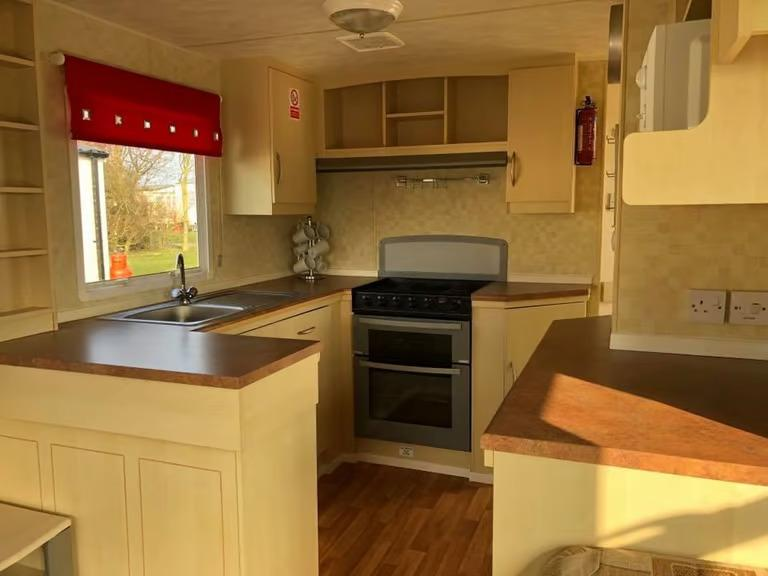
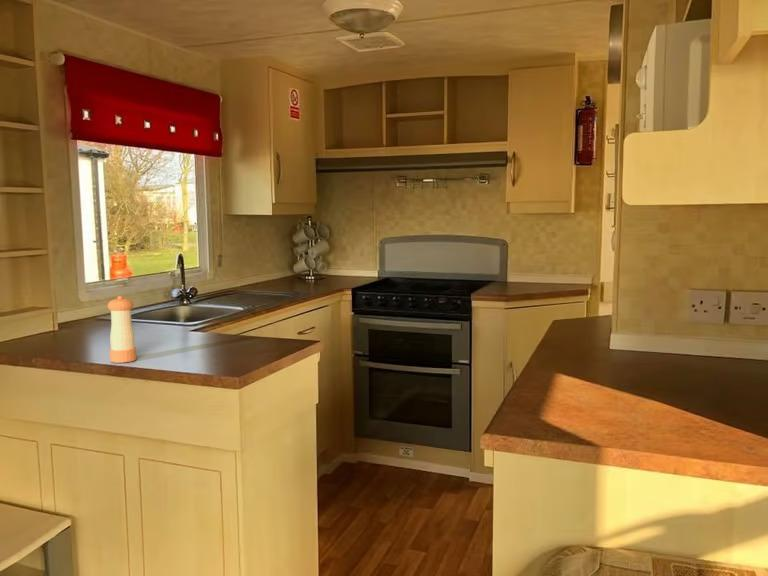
+ pepper shaker (121, 328)
